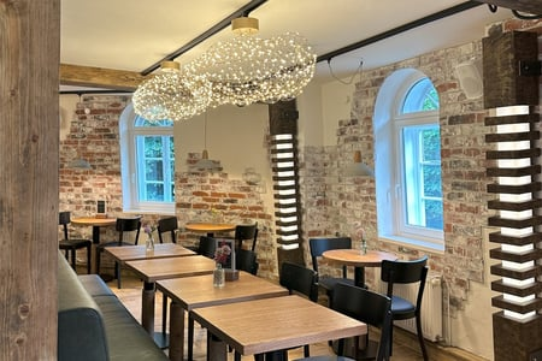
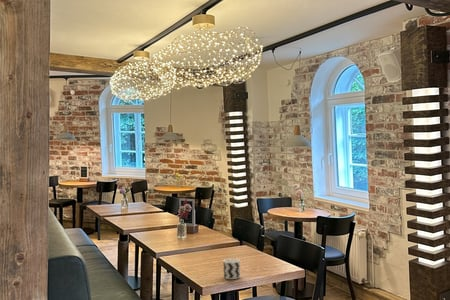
+ cup (230, 267)
